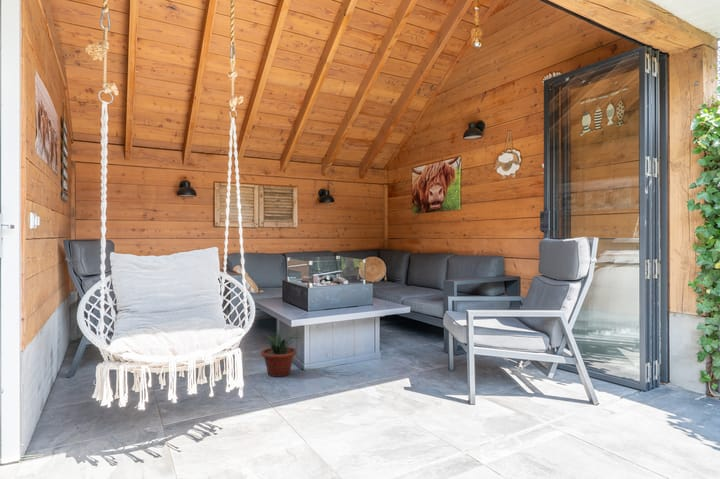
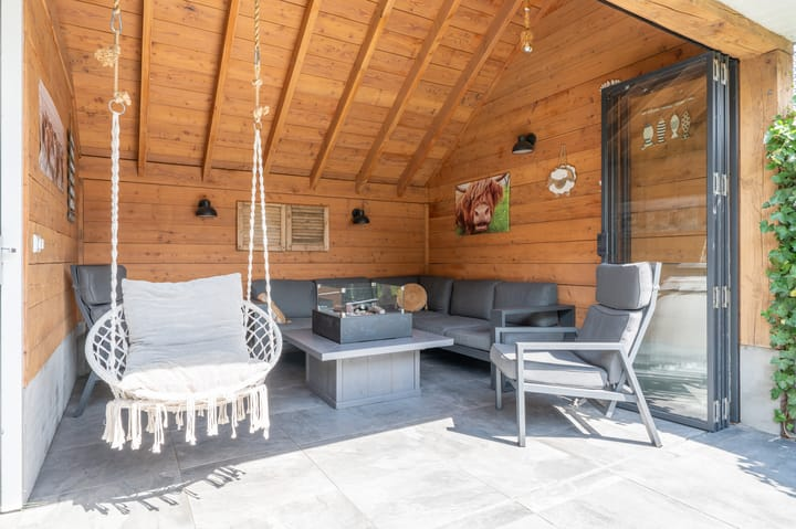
- potted plant (281, 352)
